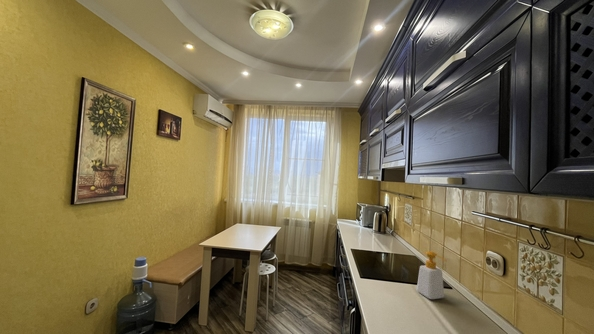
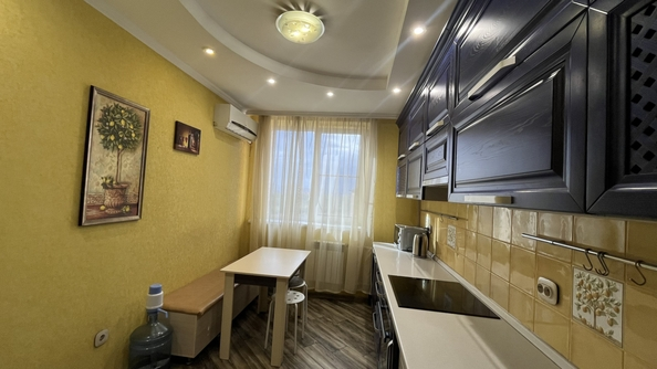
- soap bottle (434, 274)
